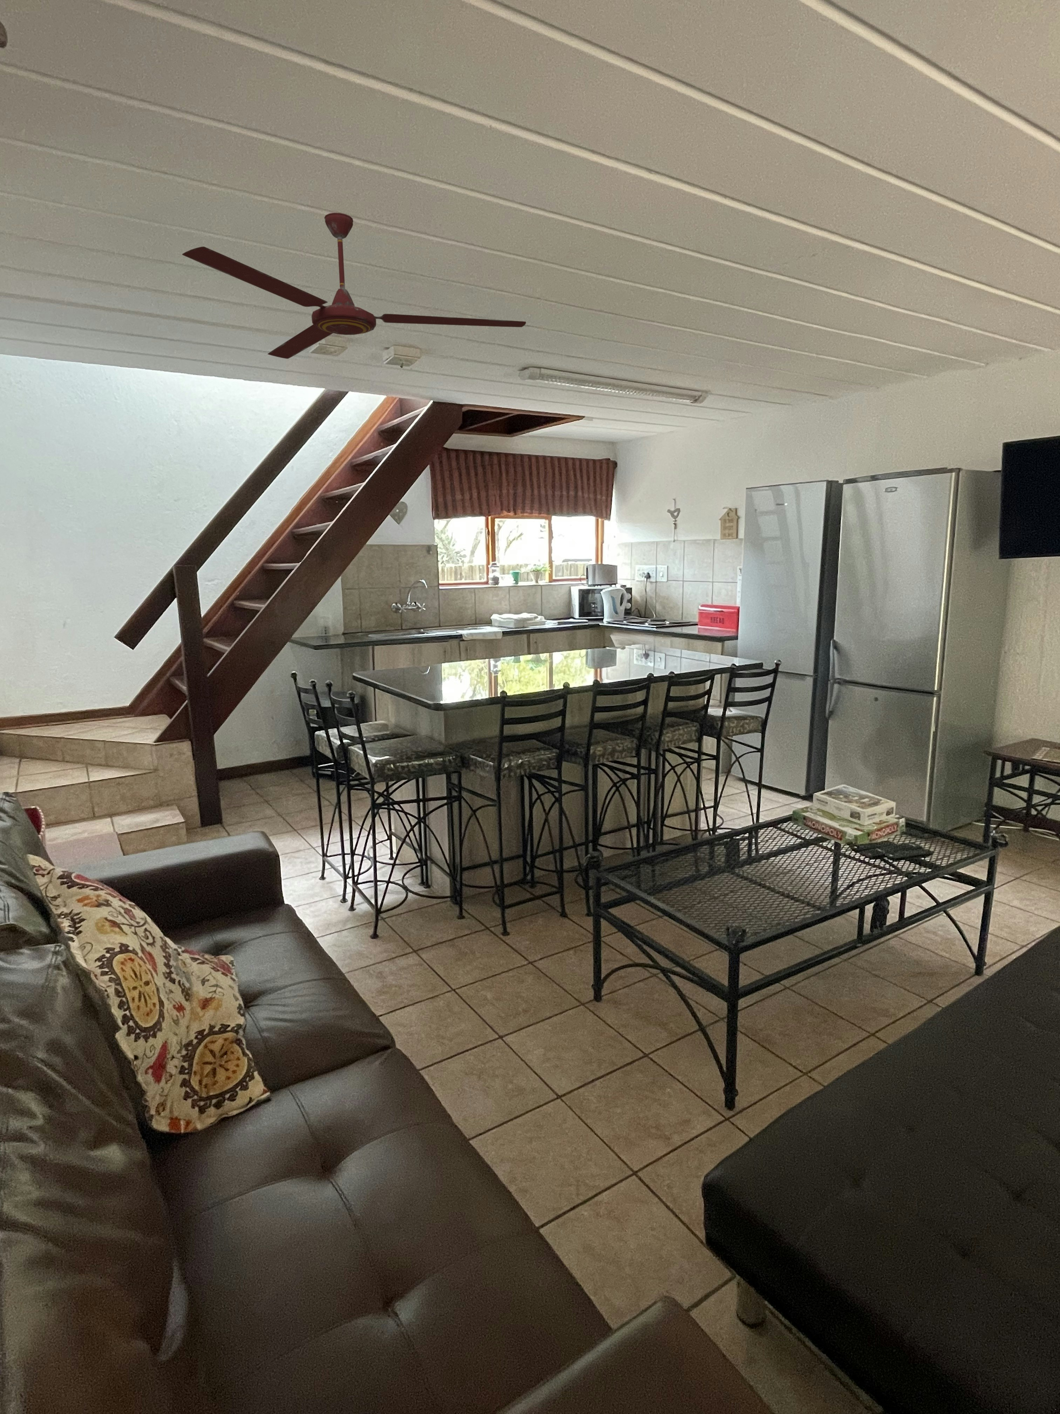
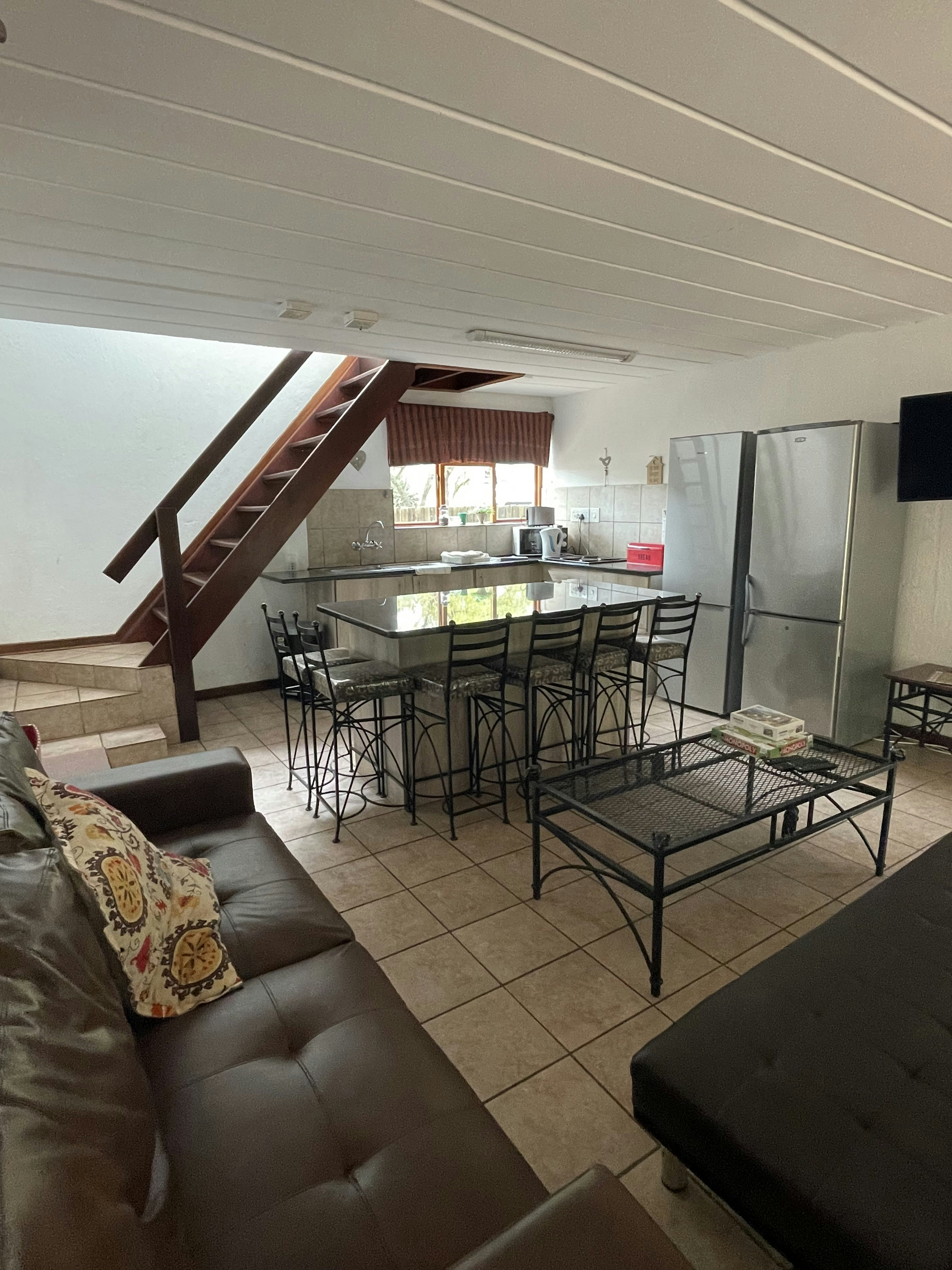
- ceiling fan (349, 293)
